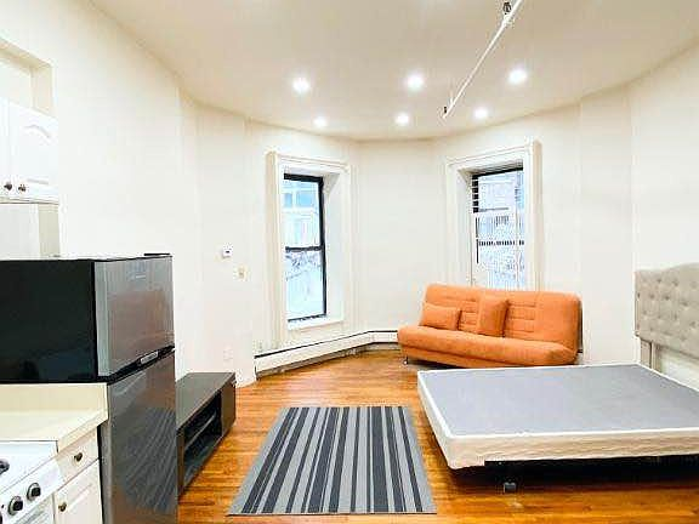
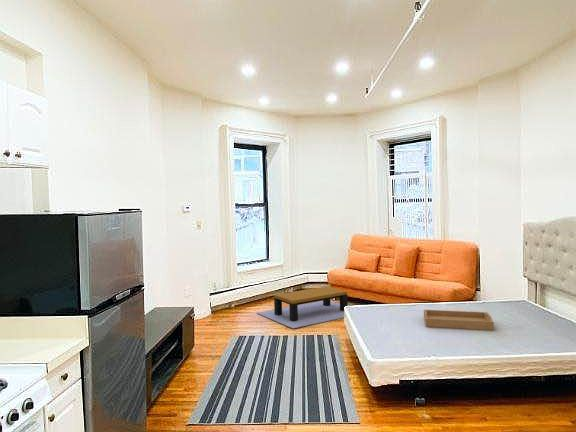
+ serving tray (456, 318)
+ coffee table (311, 303)
